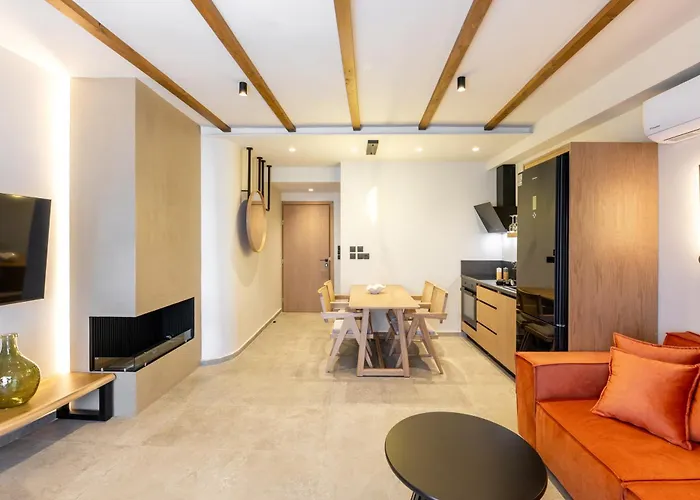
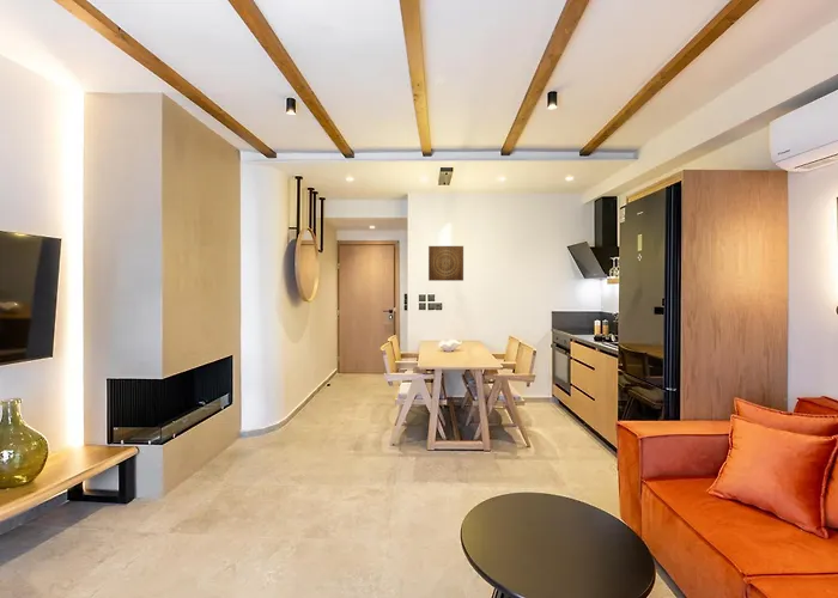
+ wall art (445, 263)
